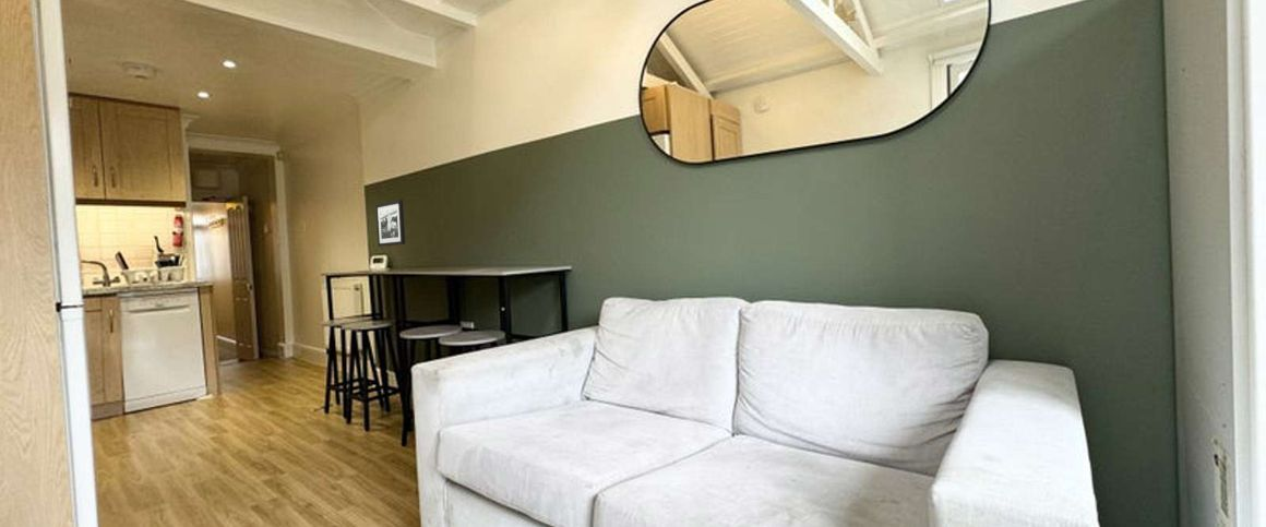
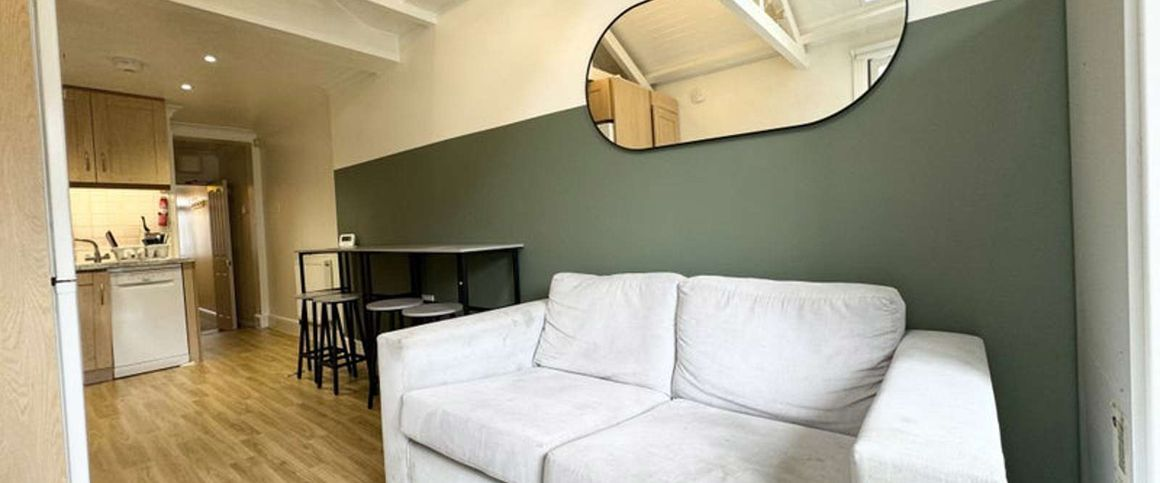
- picture frame (390, 224)
